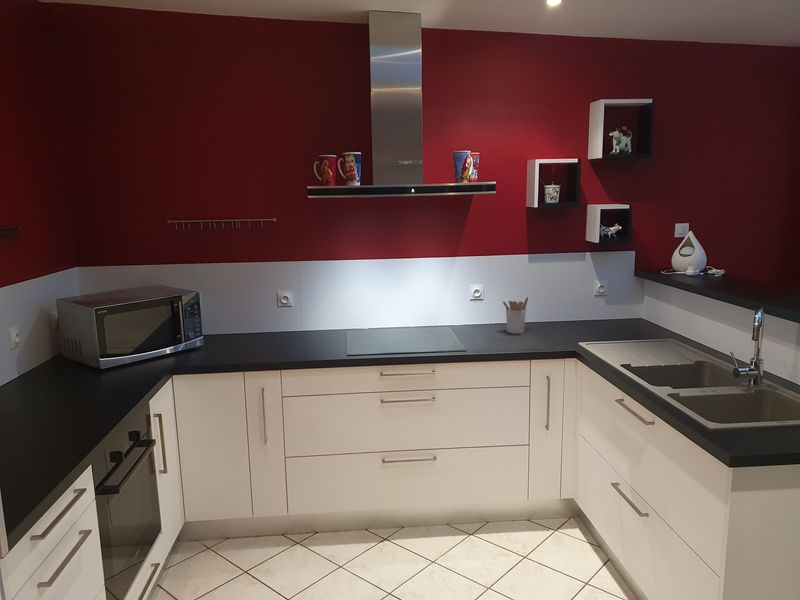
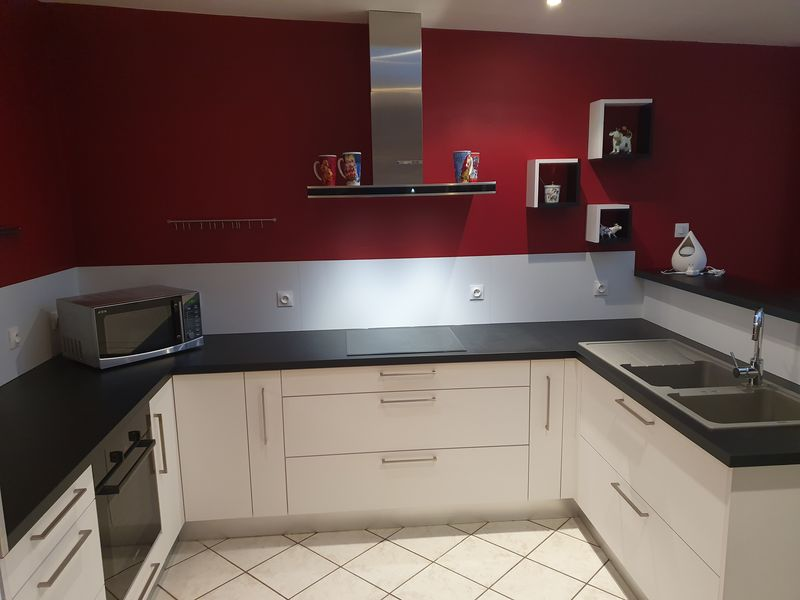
- utensil holder (515, 315)
